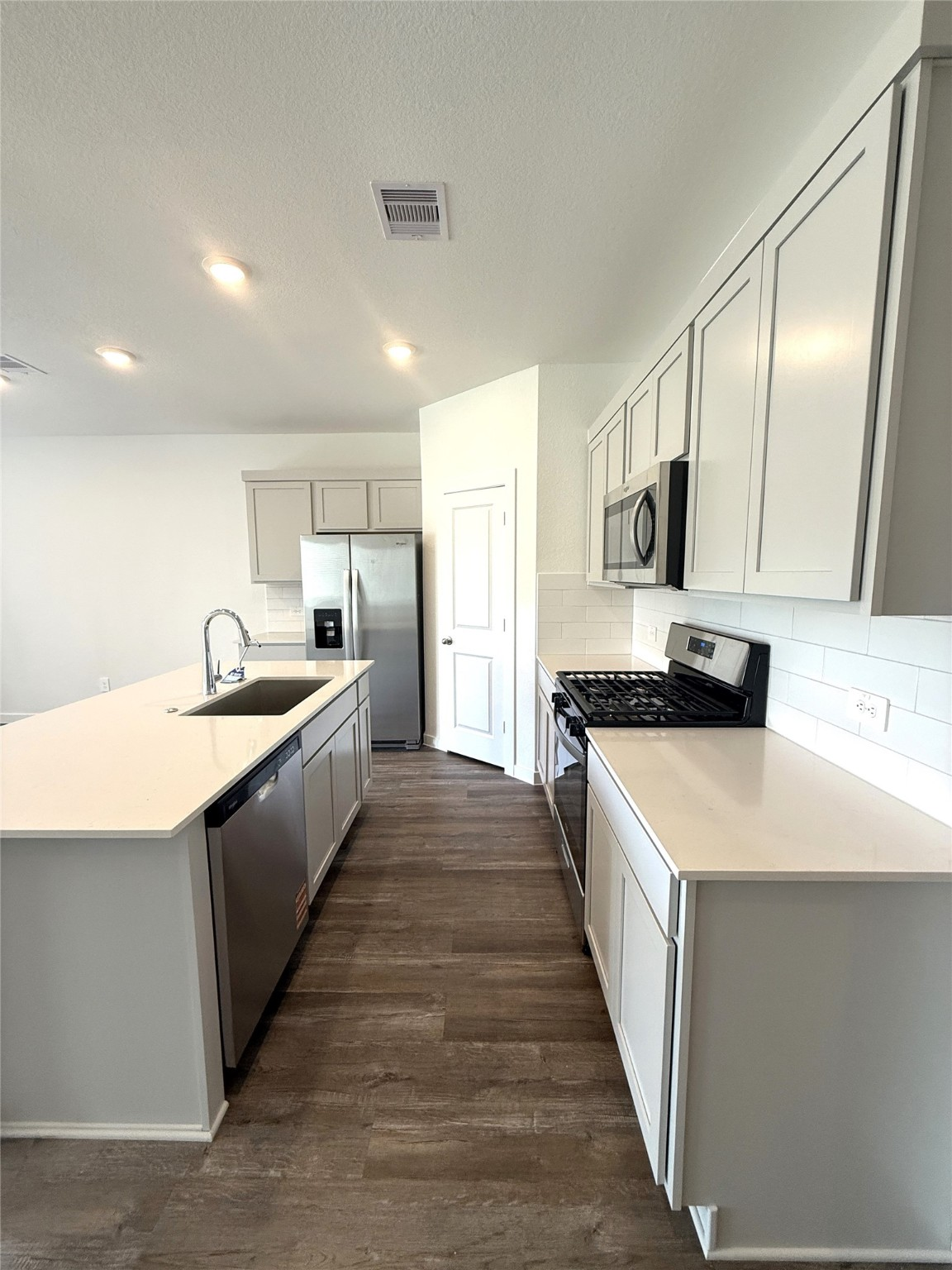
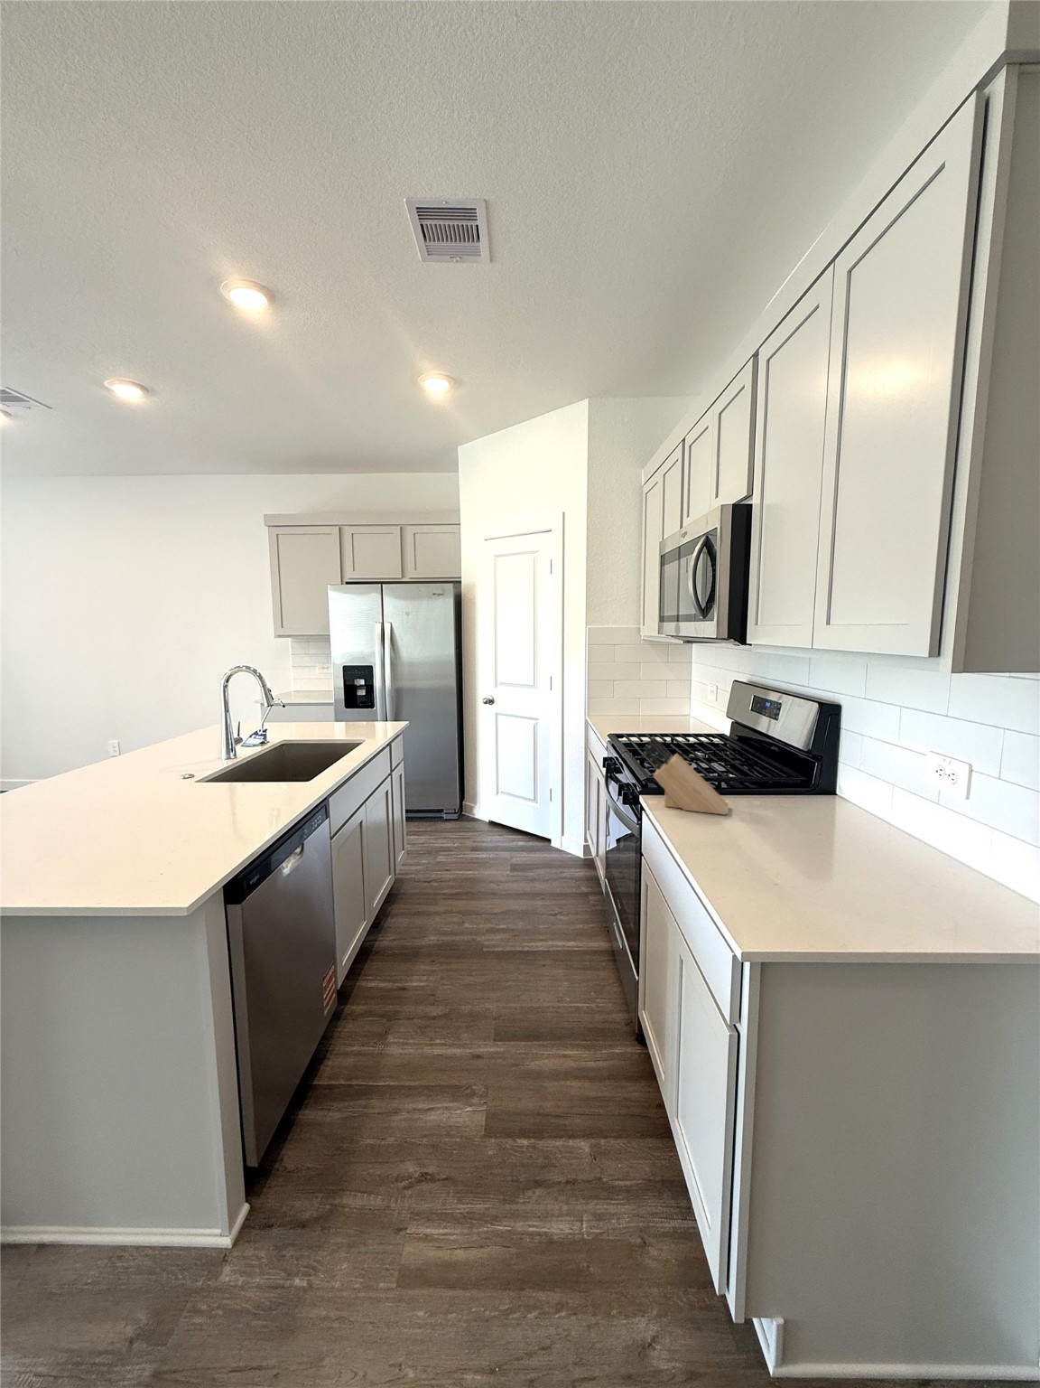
+ knife block (684, 773)
